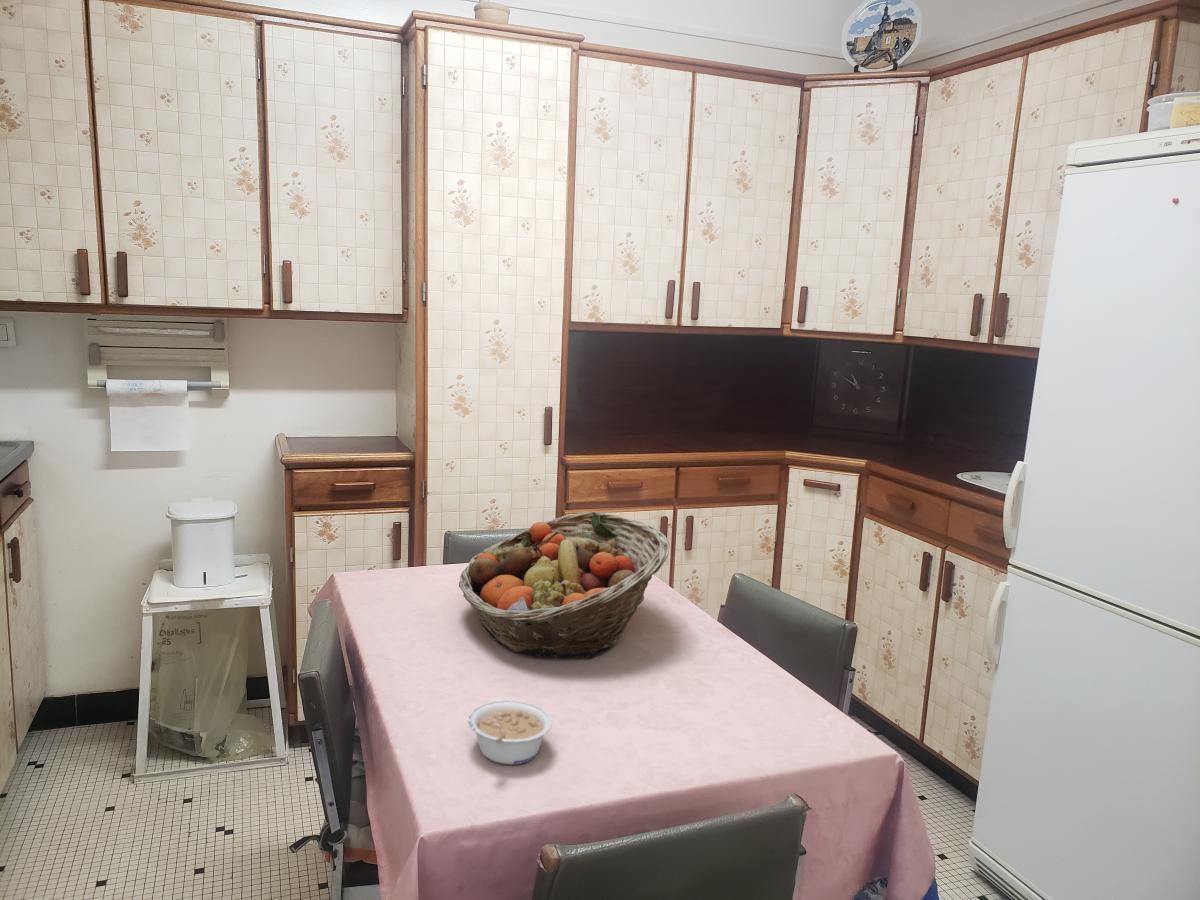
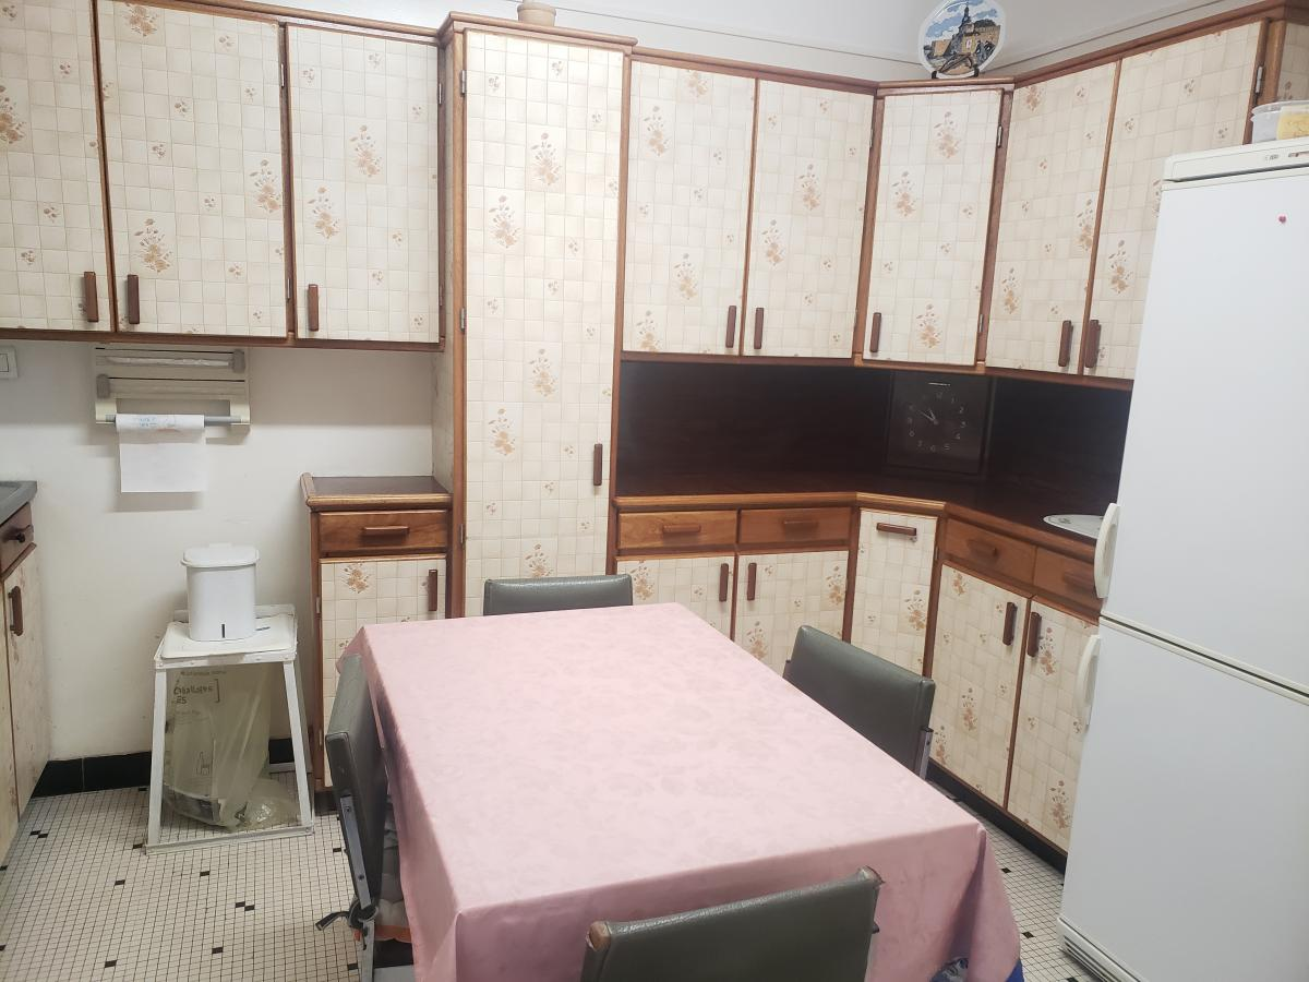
- legume (511, 733)
- fruit basket (562, 578)
